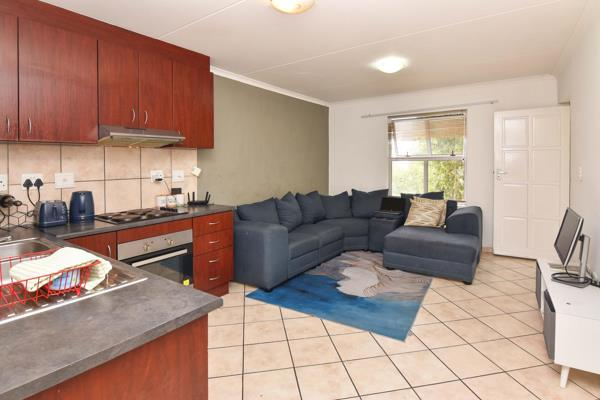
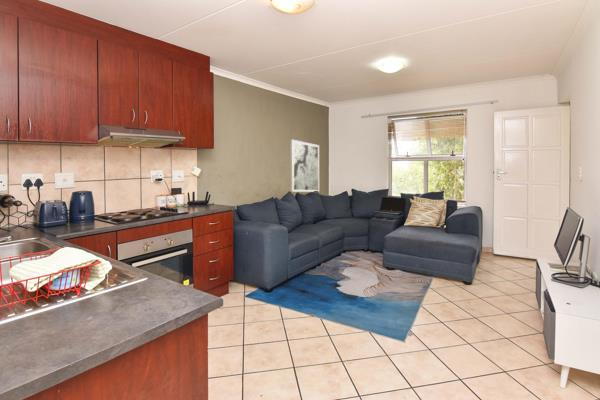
+ wall art (305, 167)
